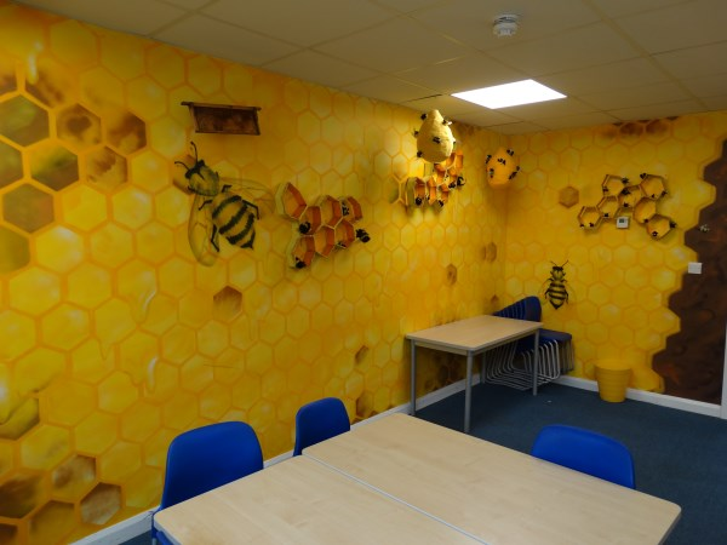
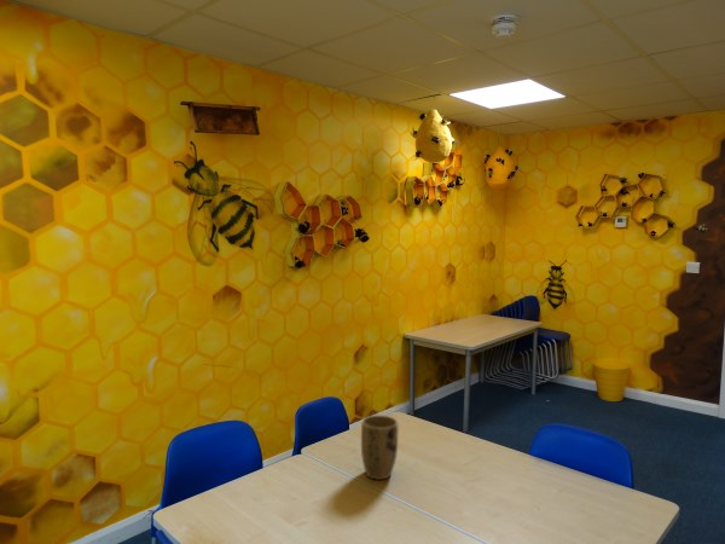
+ plant pot (378, 447)
